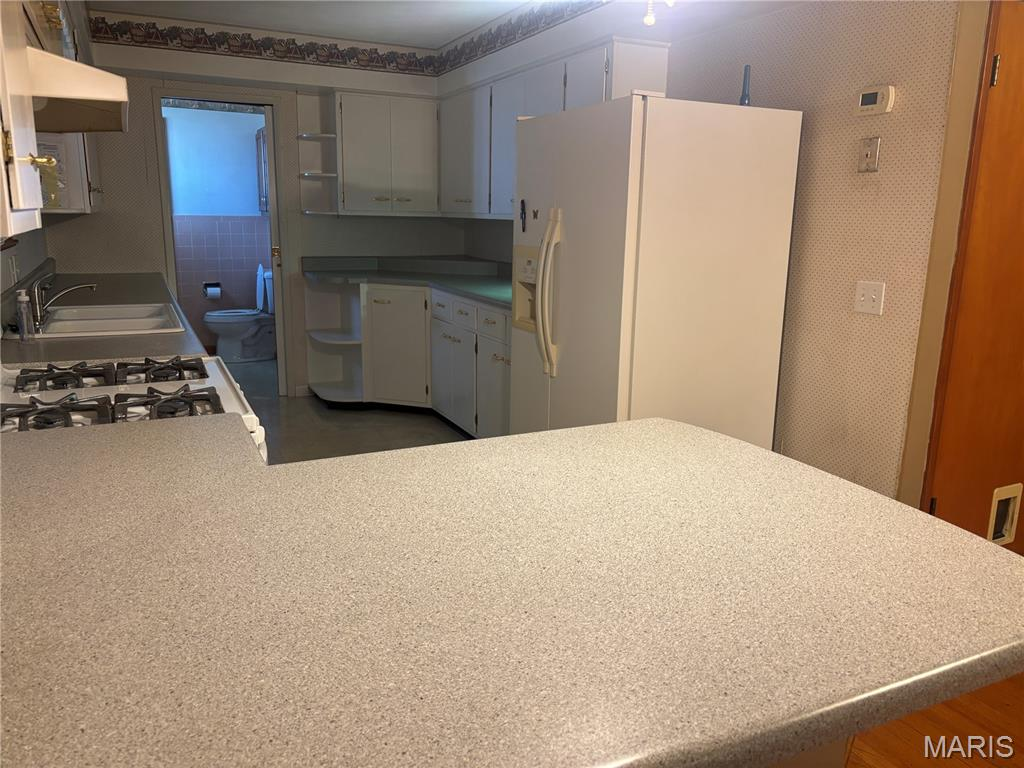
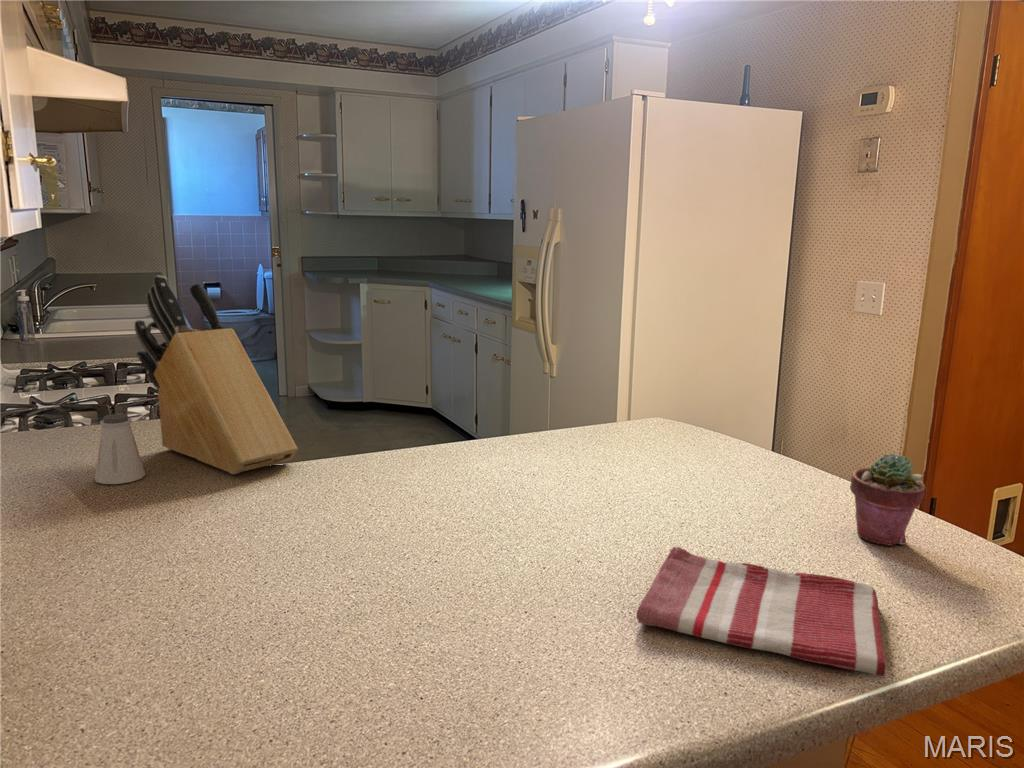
+ potted succulent (886, 496)
+ dish towel (761, 602)
+ knife block (209, 366)
+ saltshaker (117, 446)
